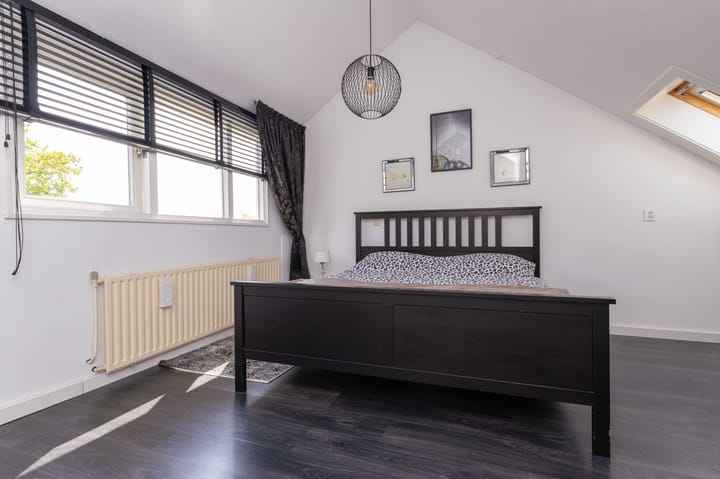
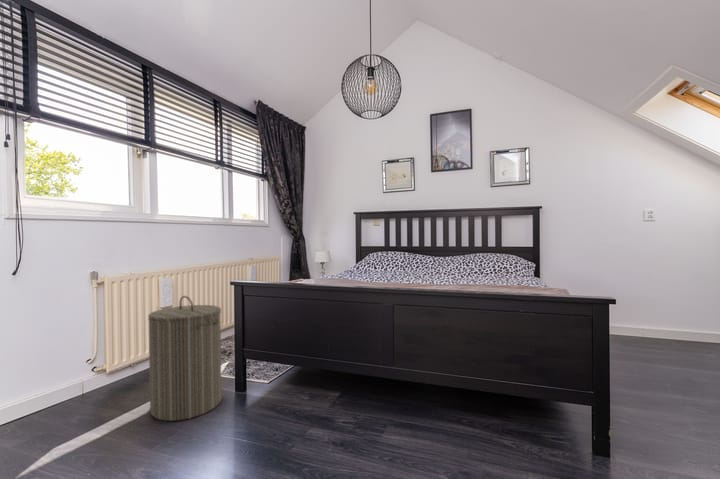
+ laundry hamper (186, 350)
